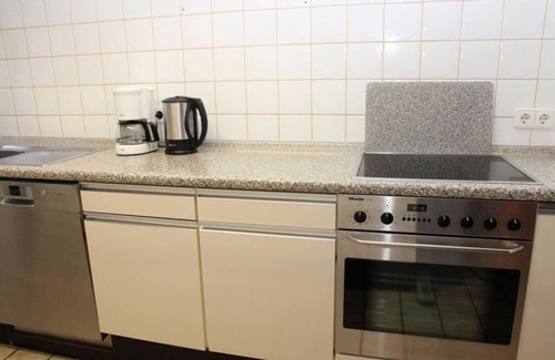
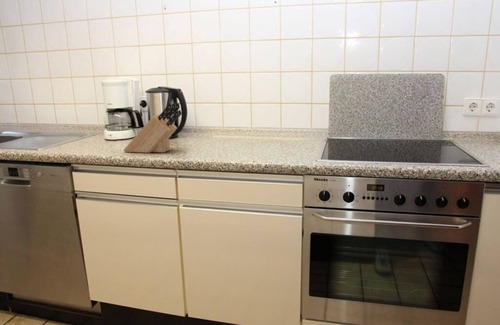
+ knife block (153, 127)
